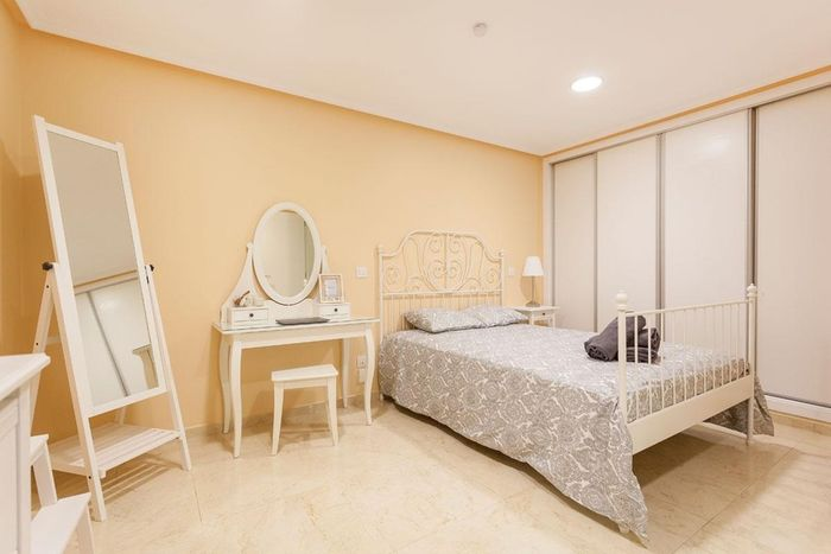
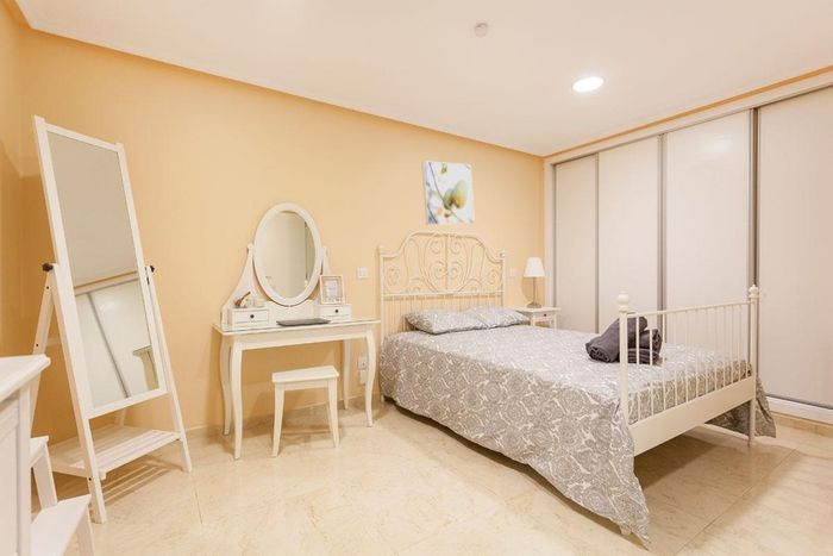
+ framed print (449, 193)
